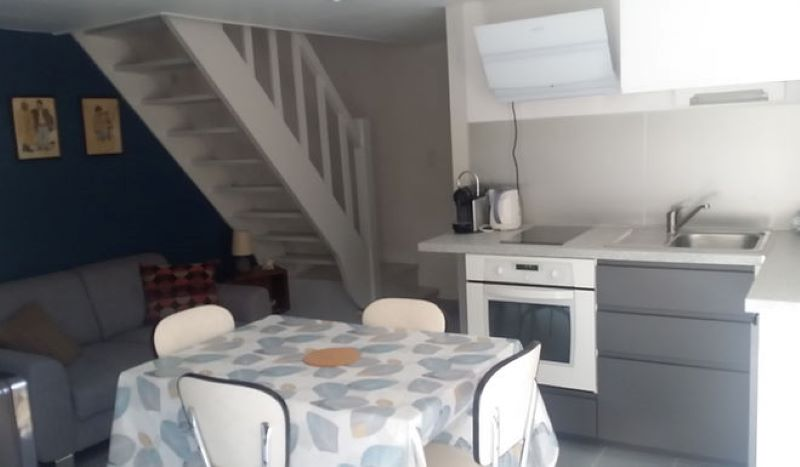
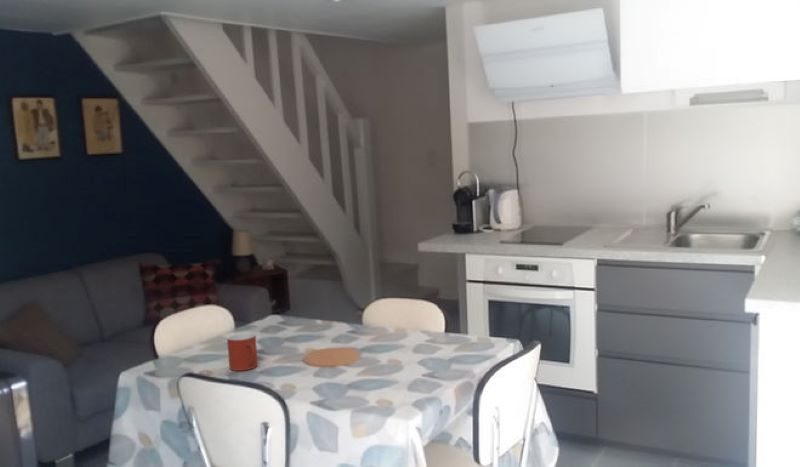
+ mug (246, 352)
